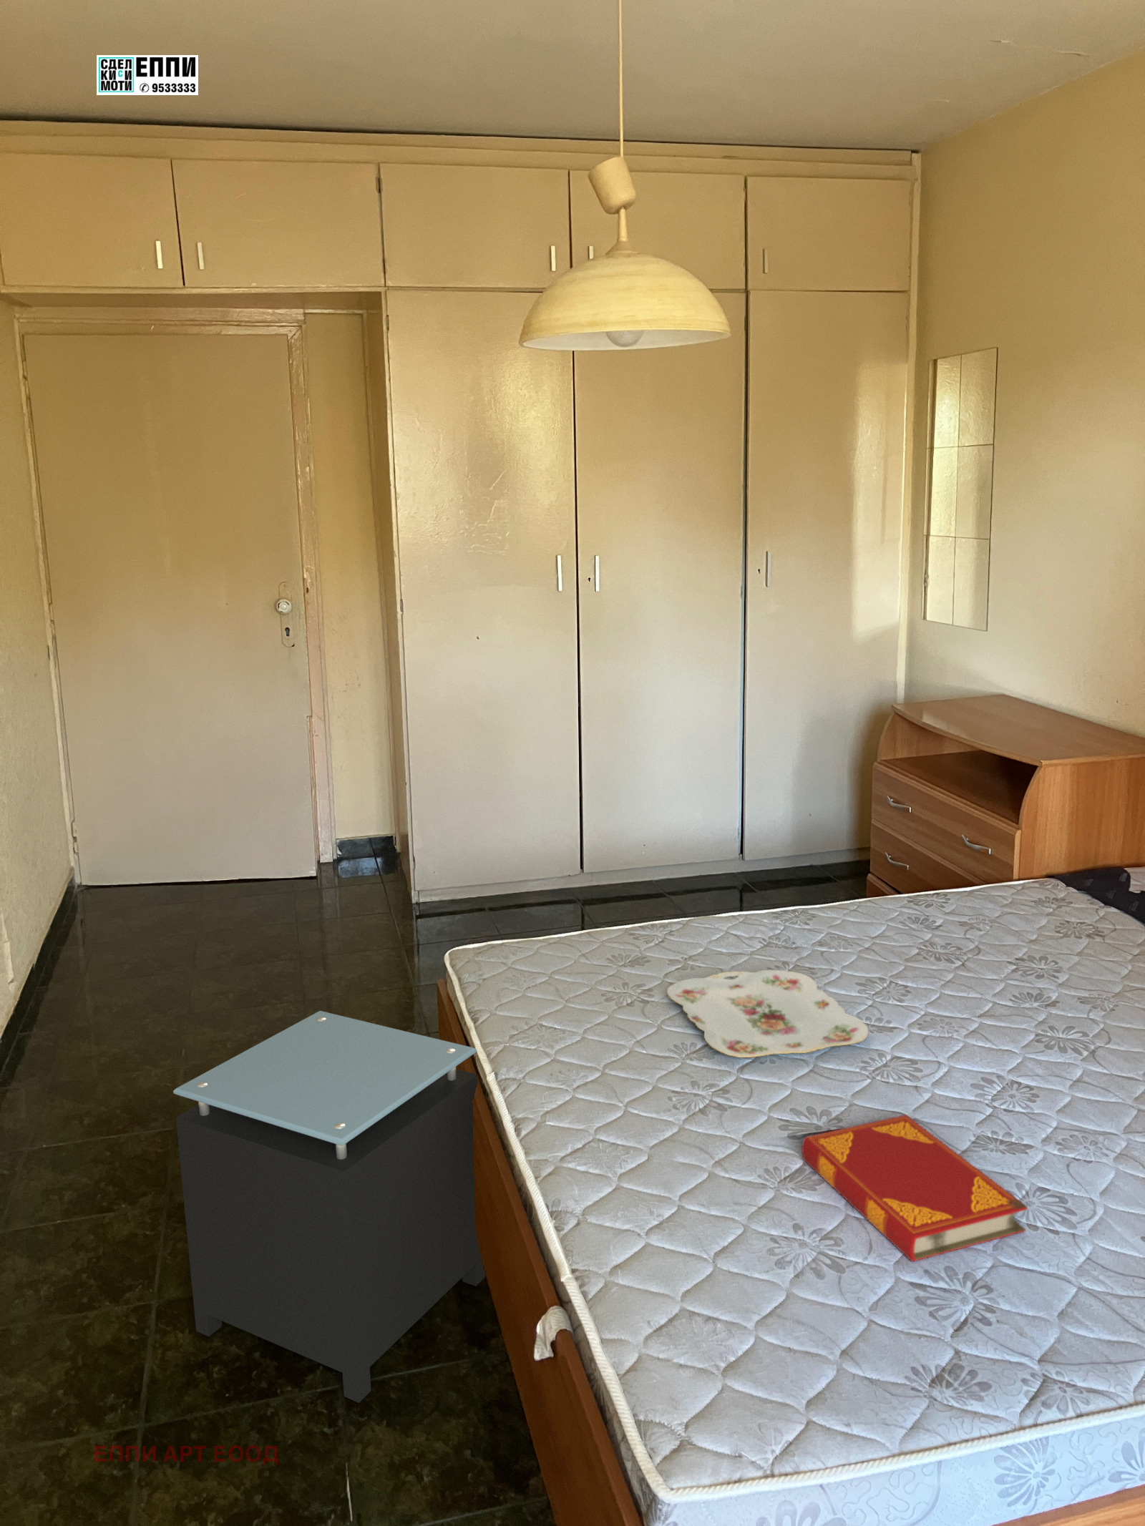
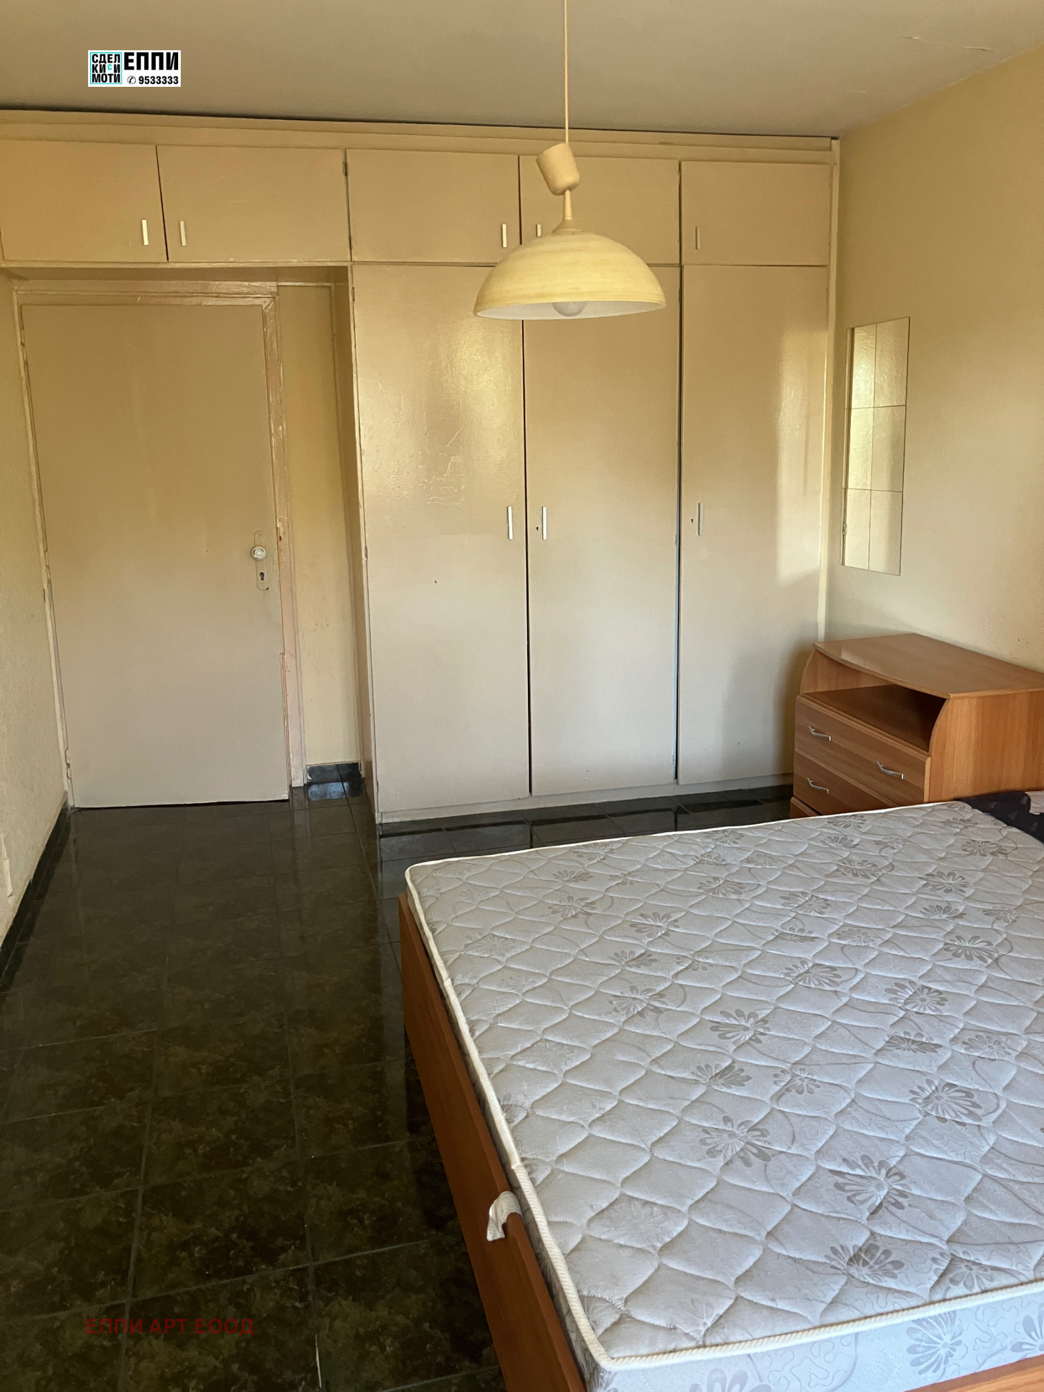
- hardback book (907, 1182)
- nightstand (337, 1188)
- serving tray (763, 1011)
